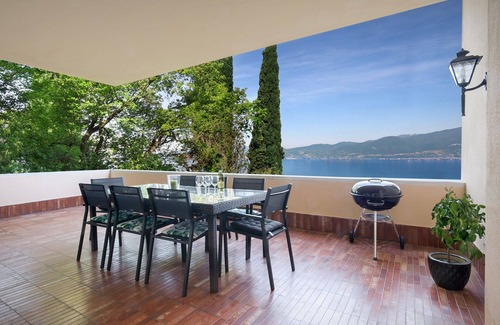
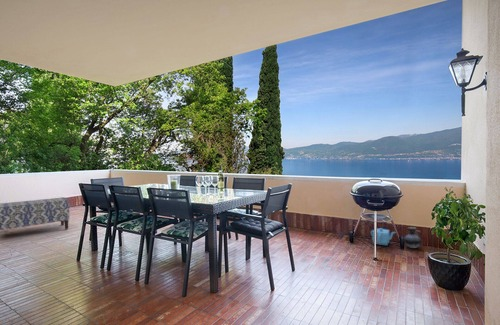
+ teapot (383, 236)
+ bench (29, 217)
+ ceramic jug (412, 237)
